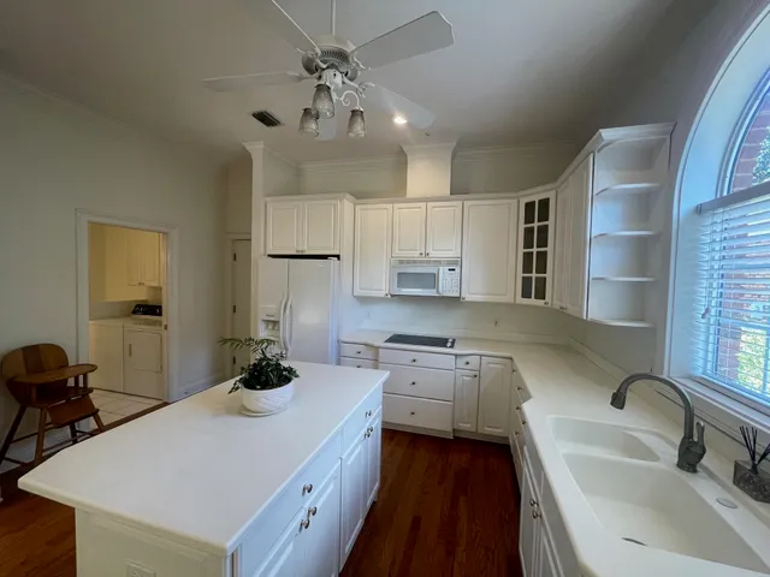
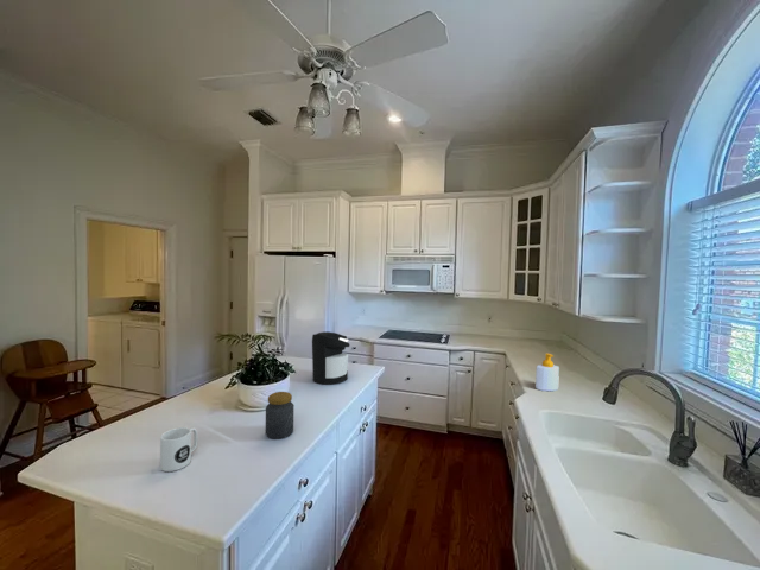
+ coffee maker (331, 354)
+ jar (279, 413)
+ soap bottle (547, 370)
+ mug (180, 445)
